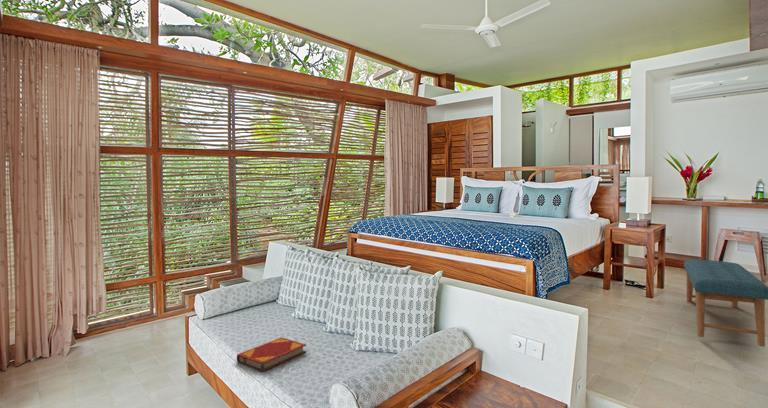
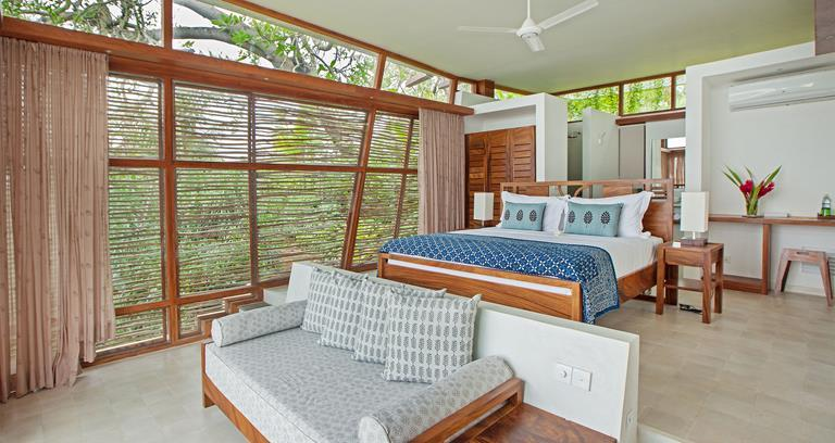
- hardback book (272, 353)
- bench (719, 294)
